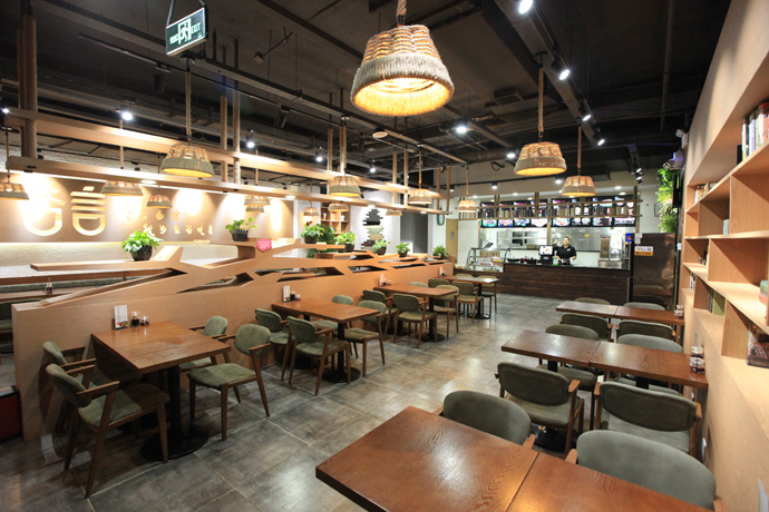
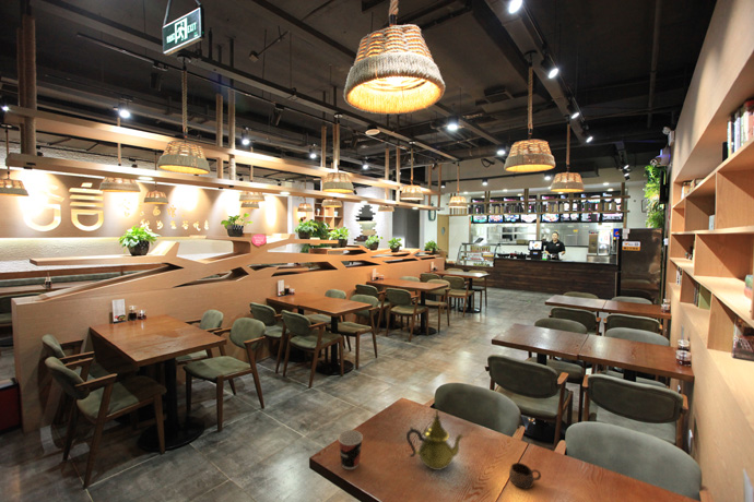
+ cup (525, 476)
+ cup (350, 450)
+ teapot (435, 437)
